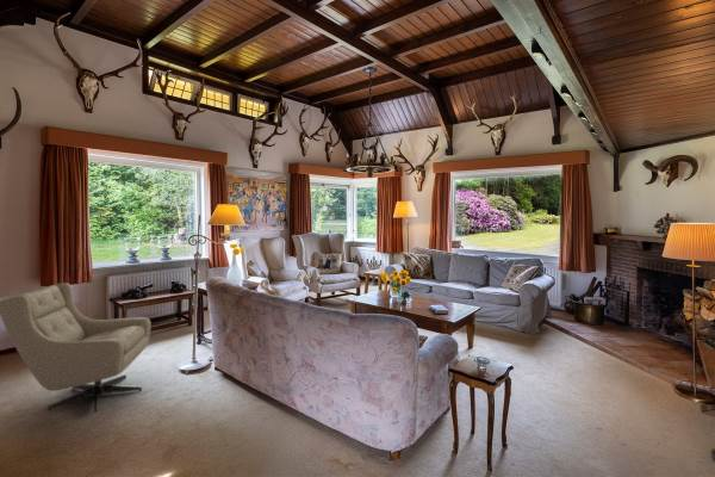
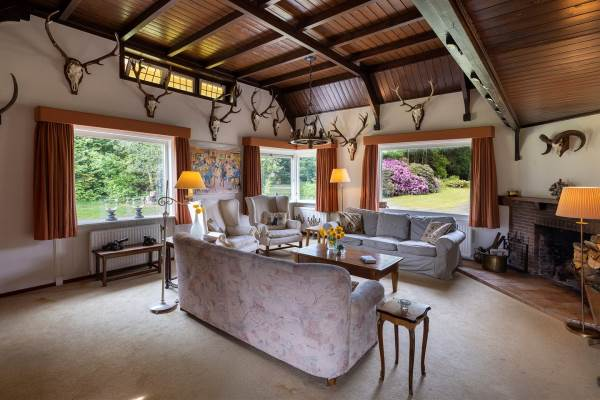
- armchair (82, 341)
